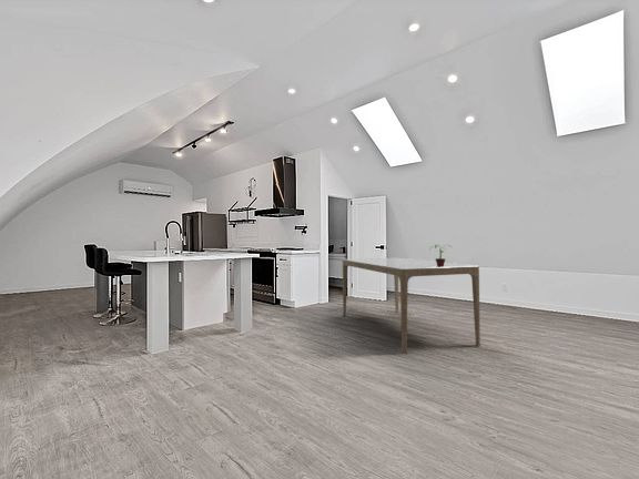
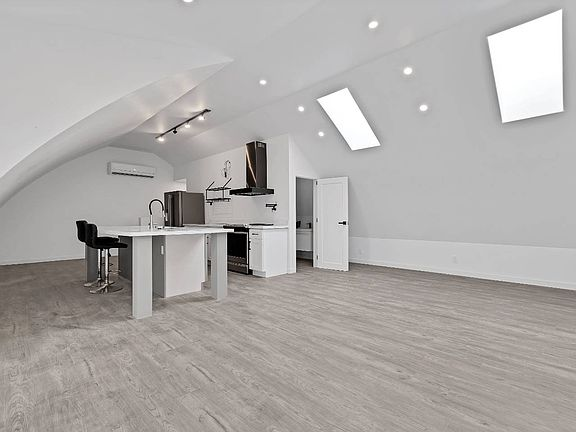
- potted plant (440, 255)
- dining table (400, 295)
